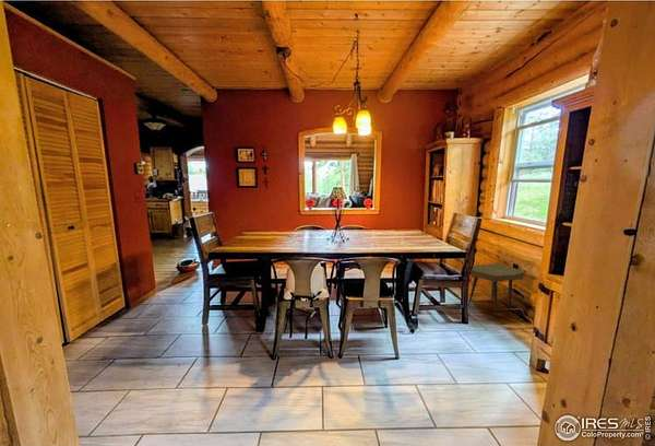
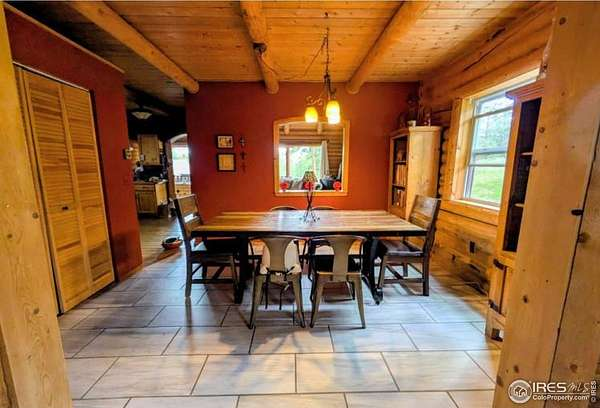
- side table (492, 289)
